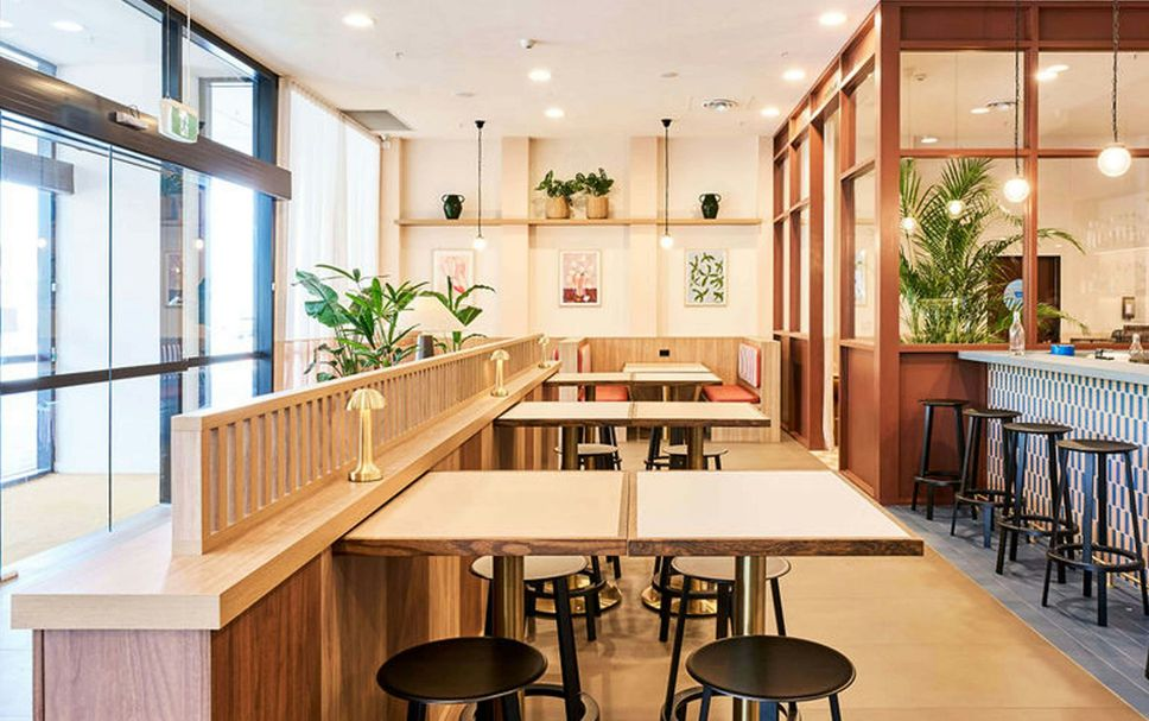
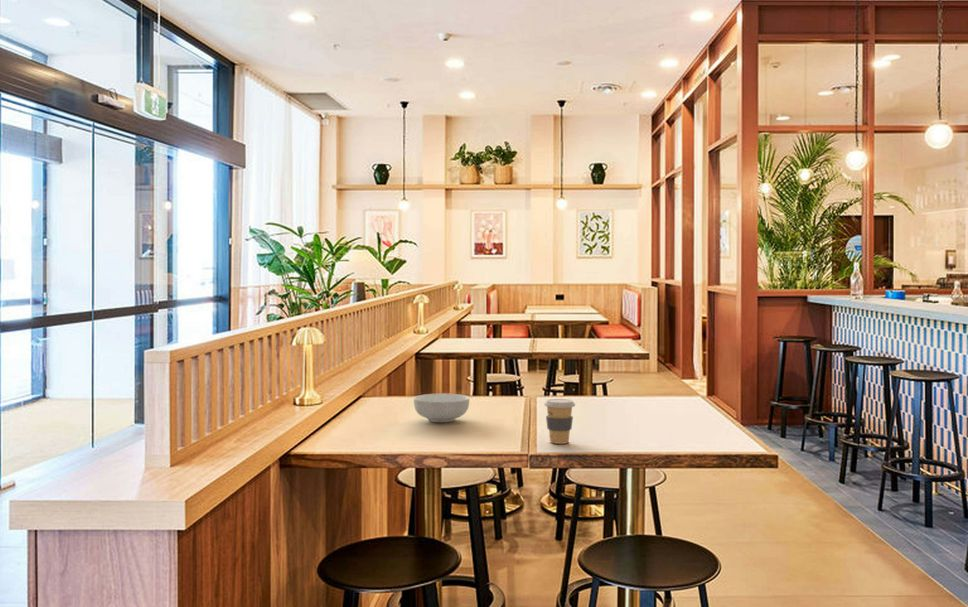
+ coffee cup (559, 421)
+ cereal bowl (441, 408)
